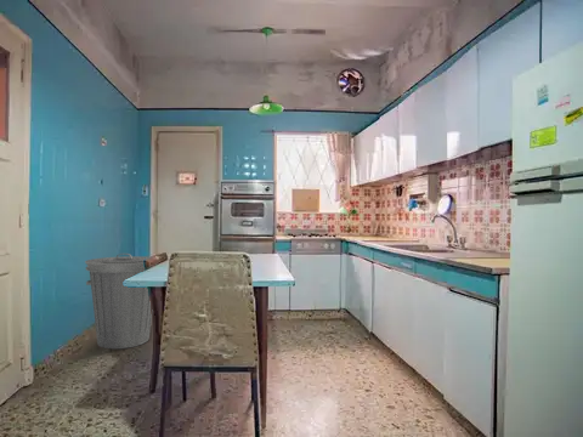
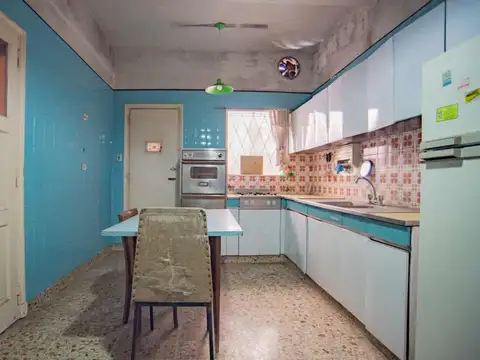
- trash can (124, 296)
